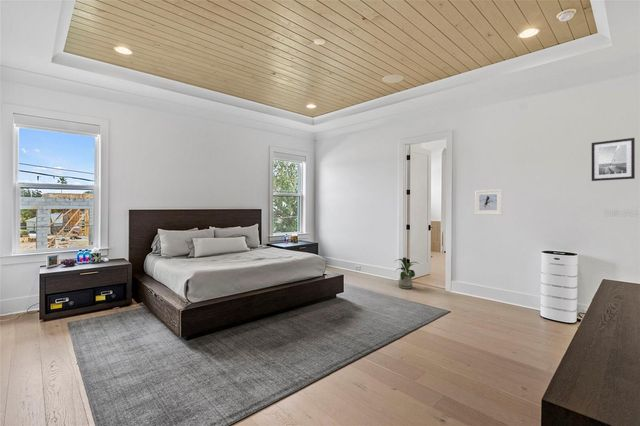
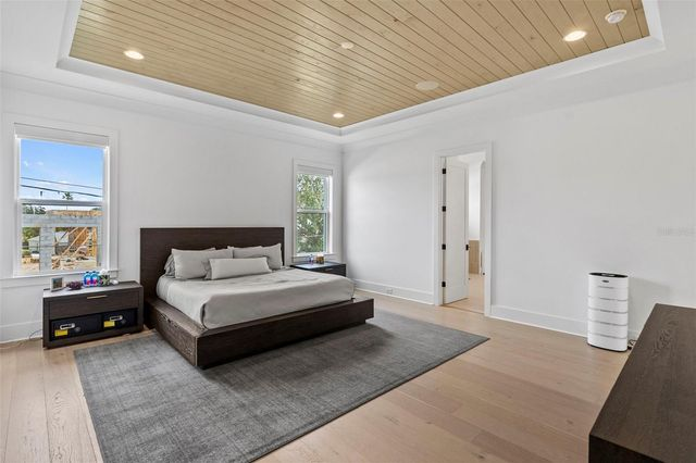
- wall art (612, 160)
- house plant (407, 271)
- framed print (488, 202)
